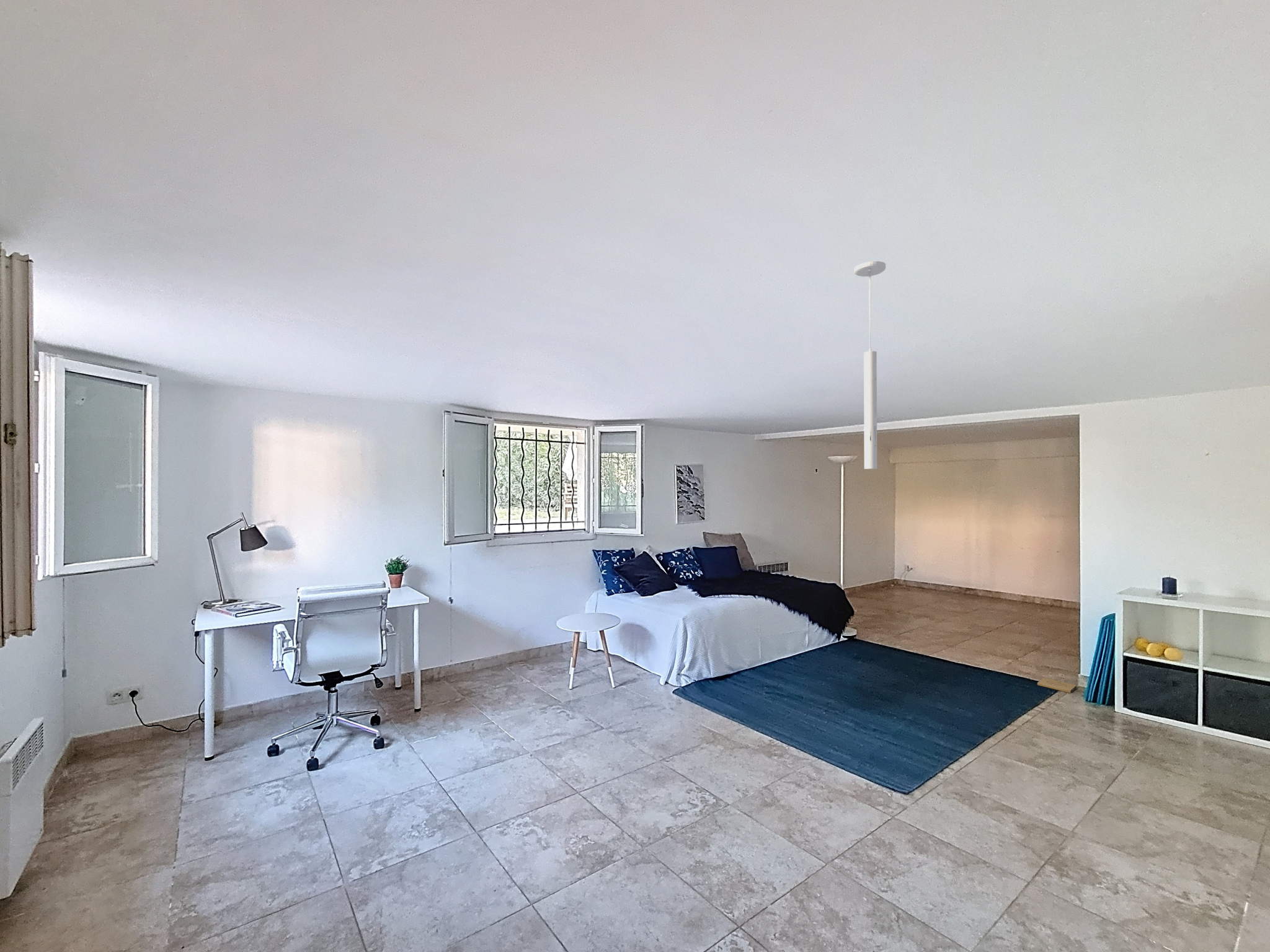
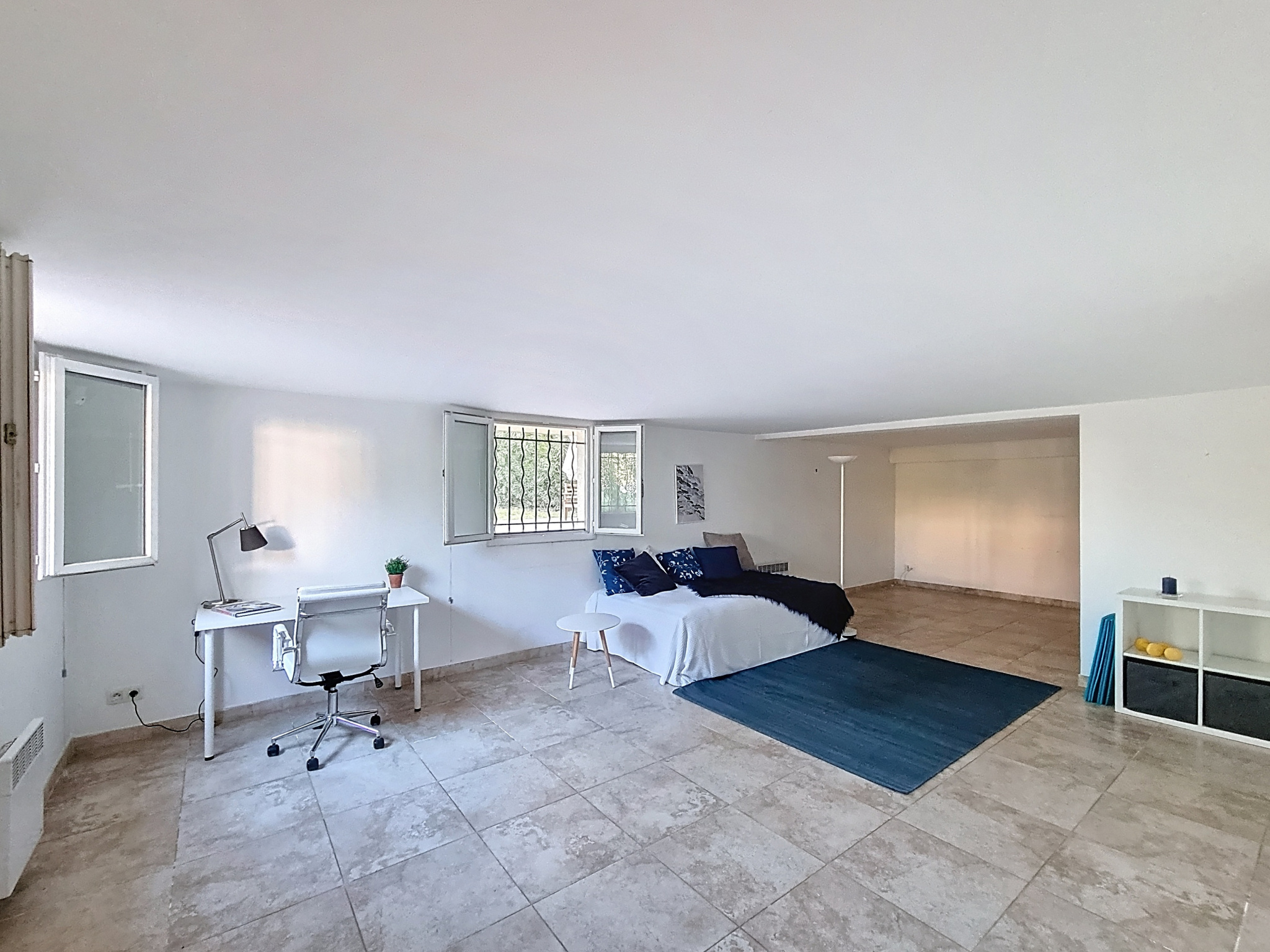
- box (1057, 685)
- ceiling light (870, 368)
